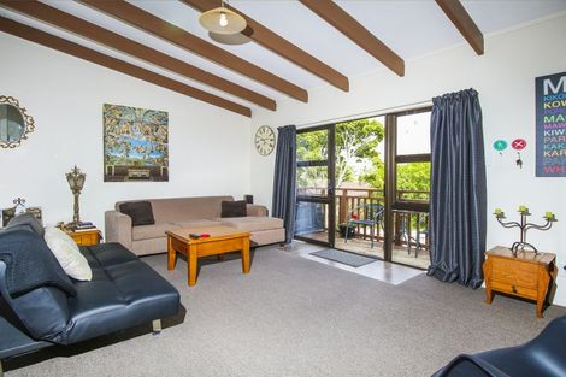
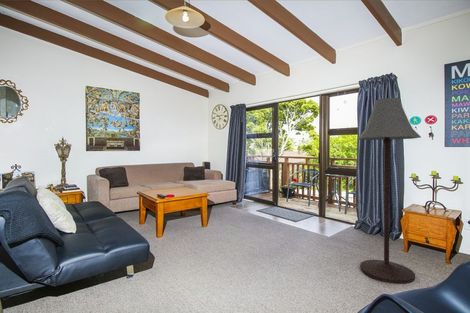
+ floor lamp (386, 186)
